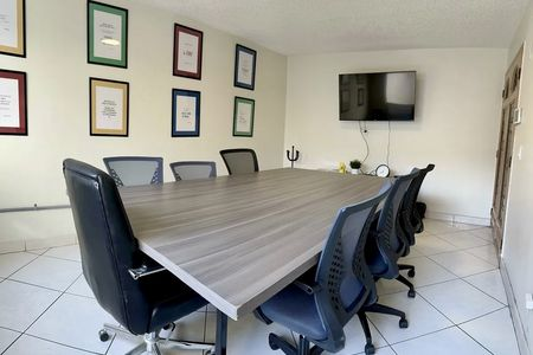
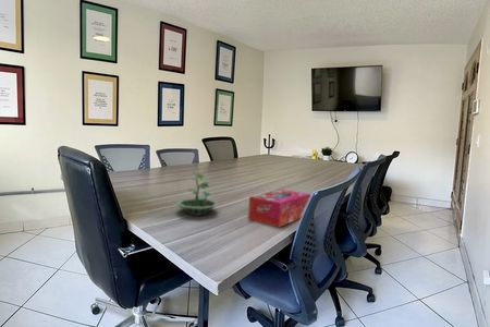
+ terrarium (197, 180)
+ tissue box (281, 206)
